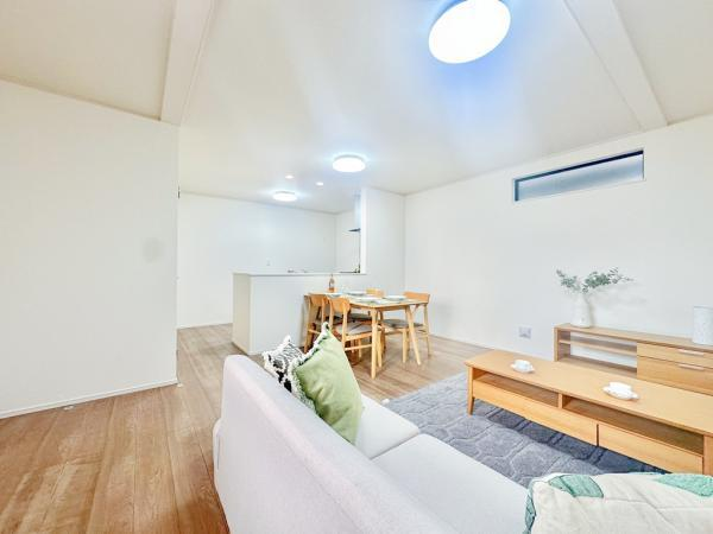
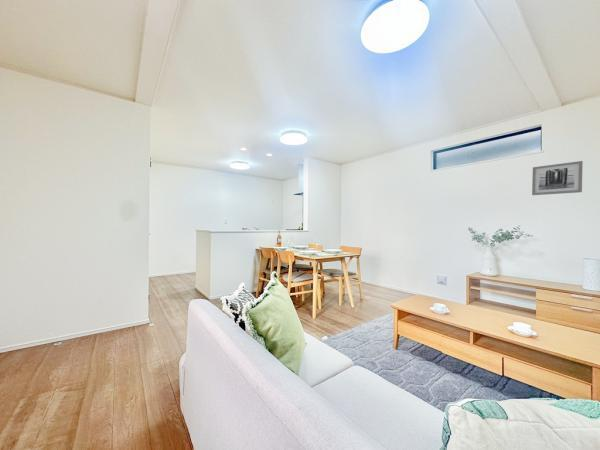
+ wall art (555, 179)
